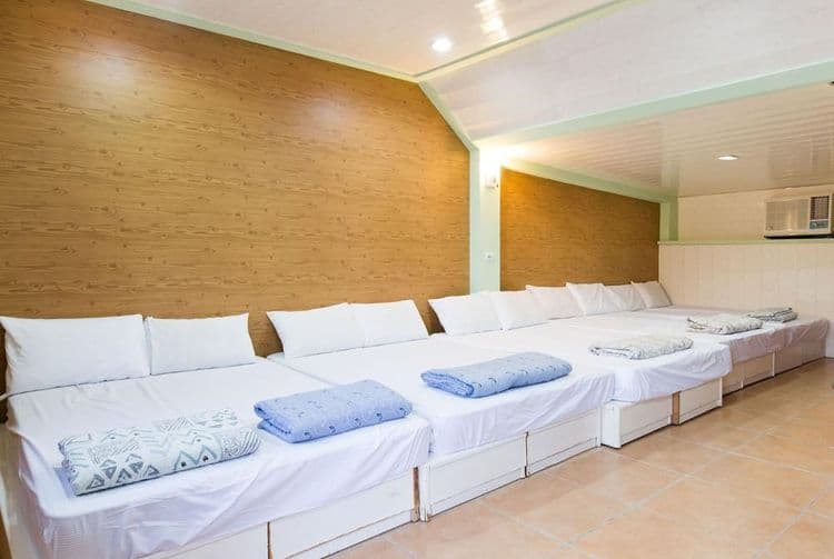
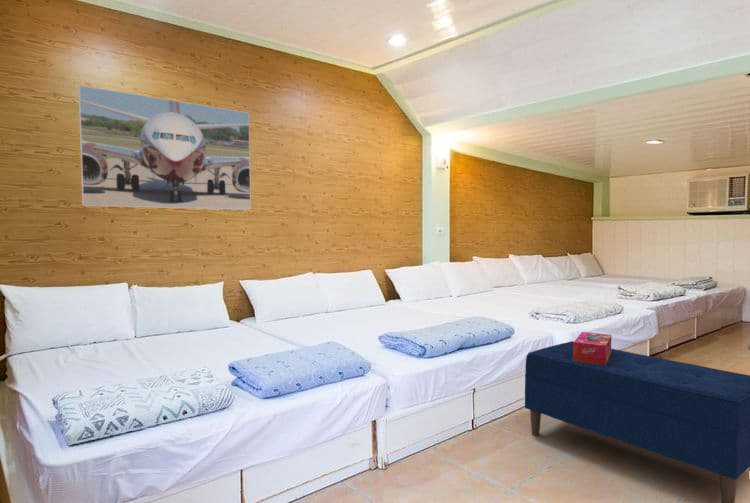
+ bench (635, 409)
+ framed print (173, 154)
+ tissue box (593, 347)
